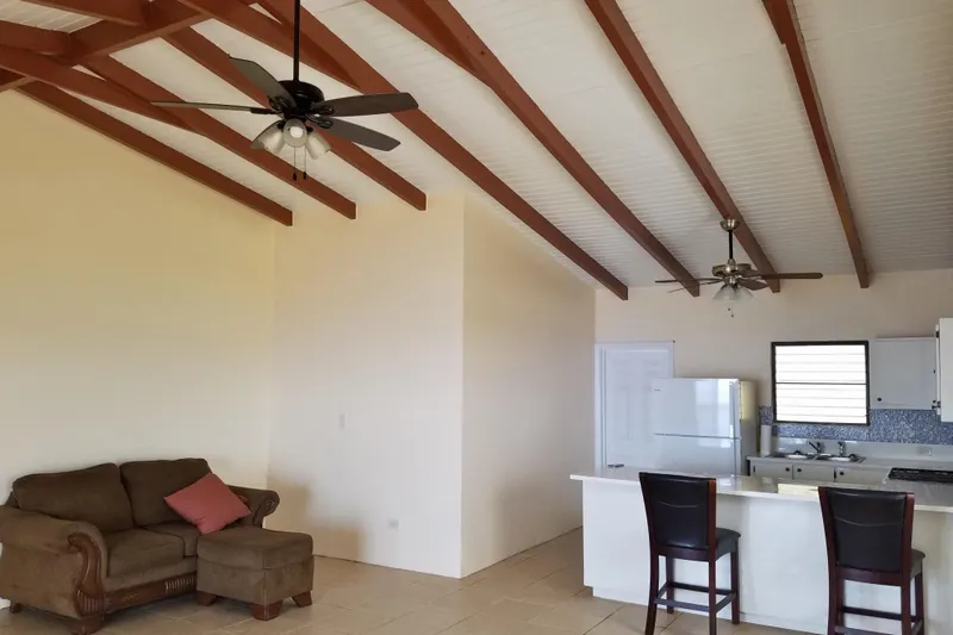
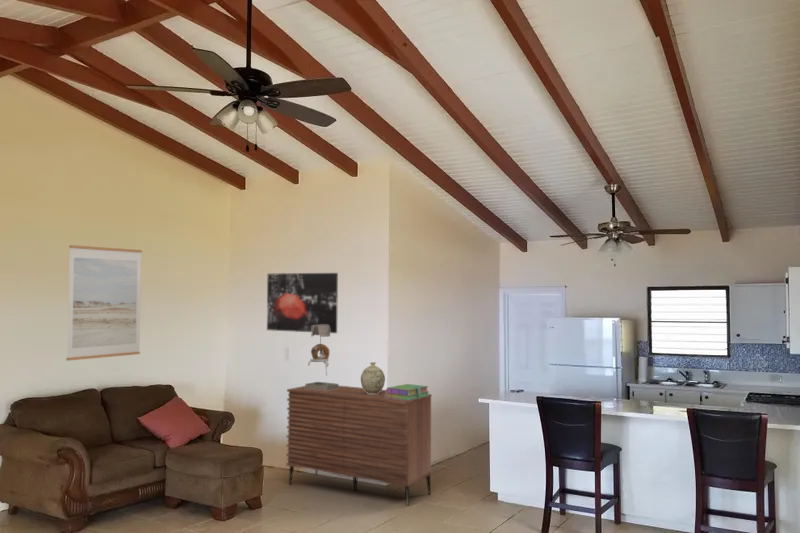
+ wall art (106, 302)
+ table lamp (322, 356)
+ sideboard (357, 440)
+ stack of books (407, 391)
+ decorative vase (372, 377)
+ wall art (301, 302)
